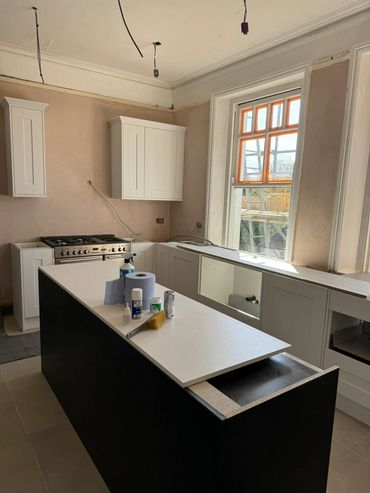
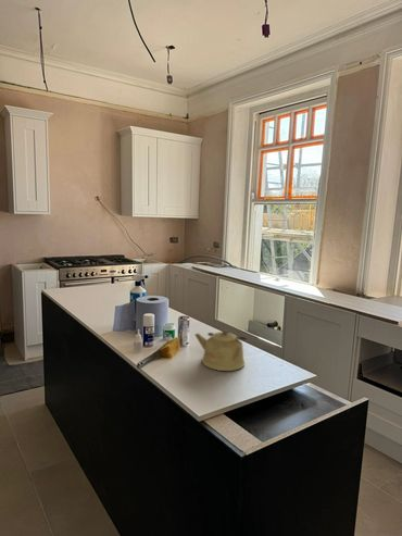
+ kettle (219, 345)
